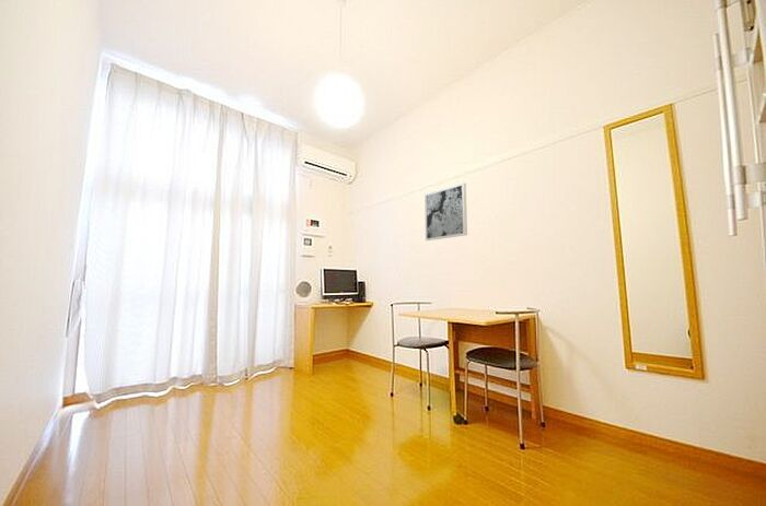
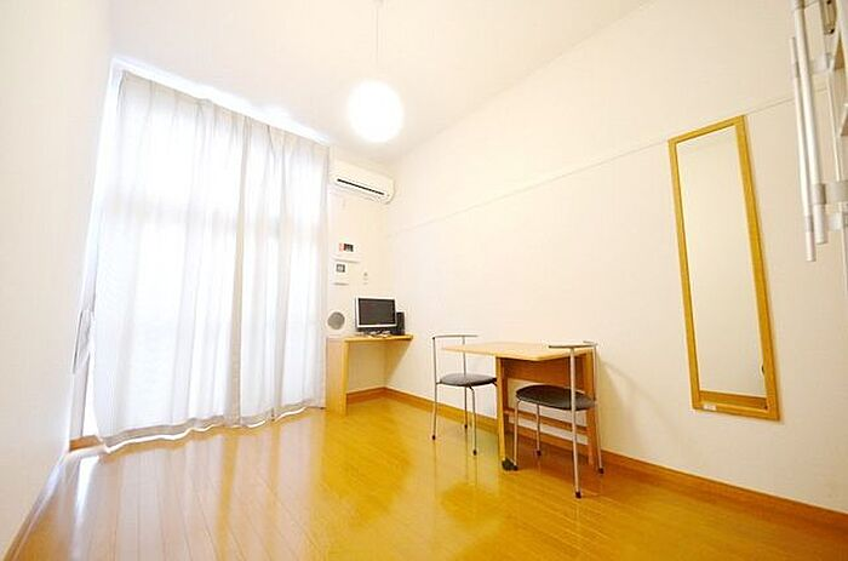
- wall art (444, 213)
